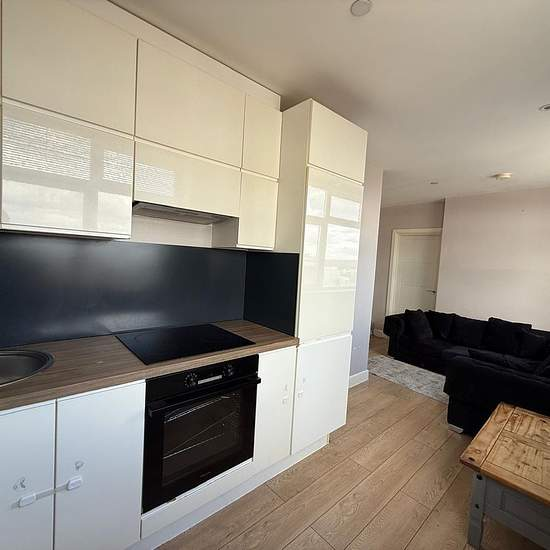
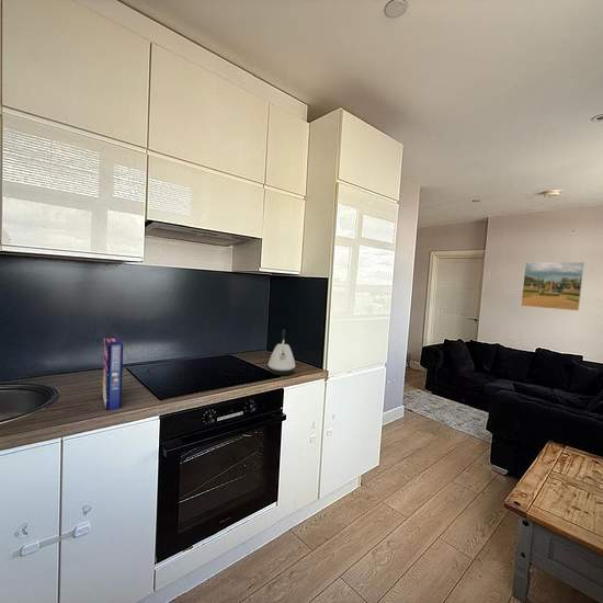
+ cereal box (112, 371)
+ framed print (550, 285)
+ kettle (282, 351)
